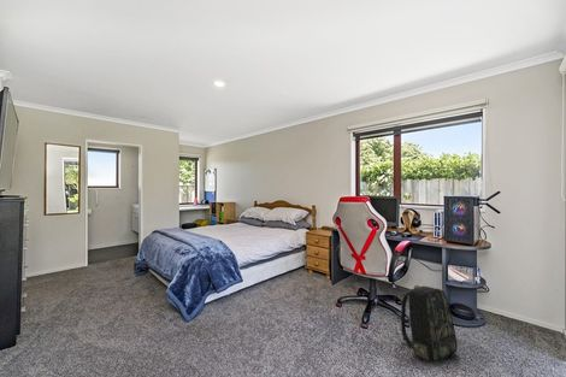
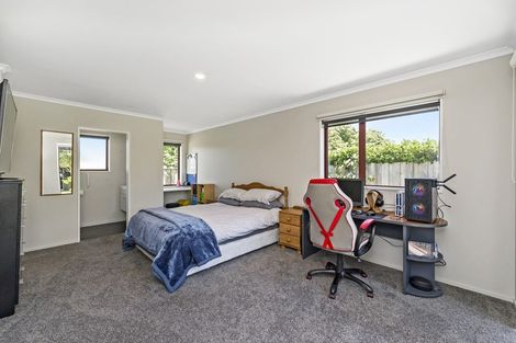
- backpack (426, 318)
